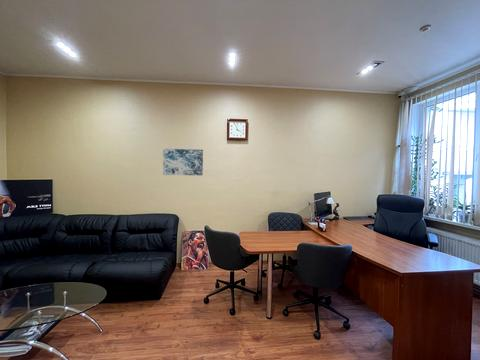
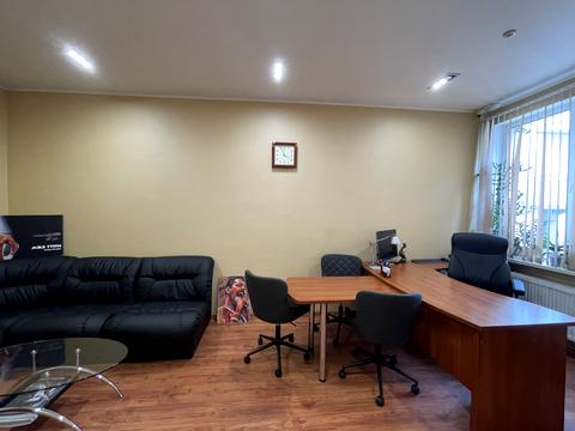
- wall art (183, 162)
